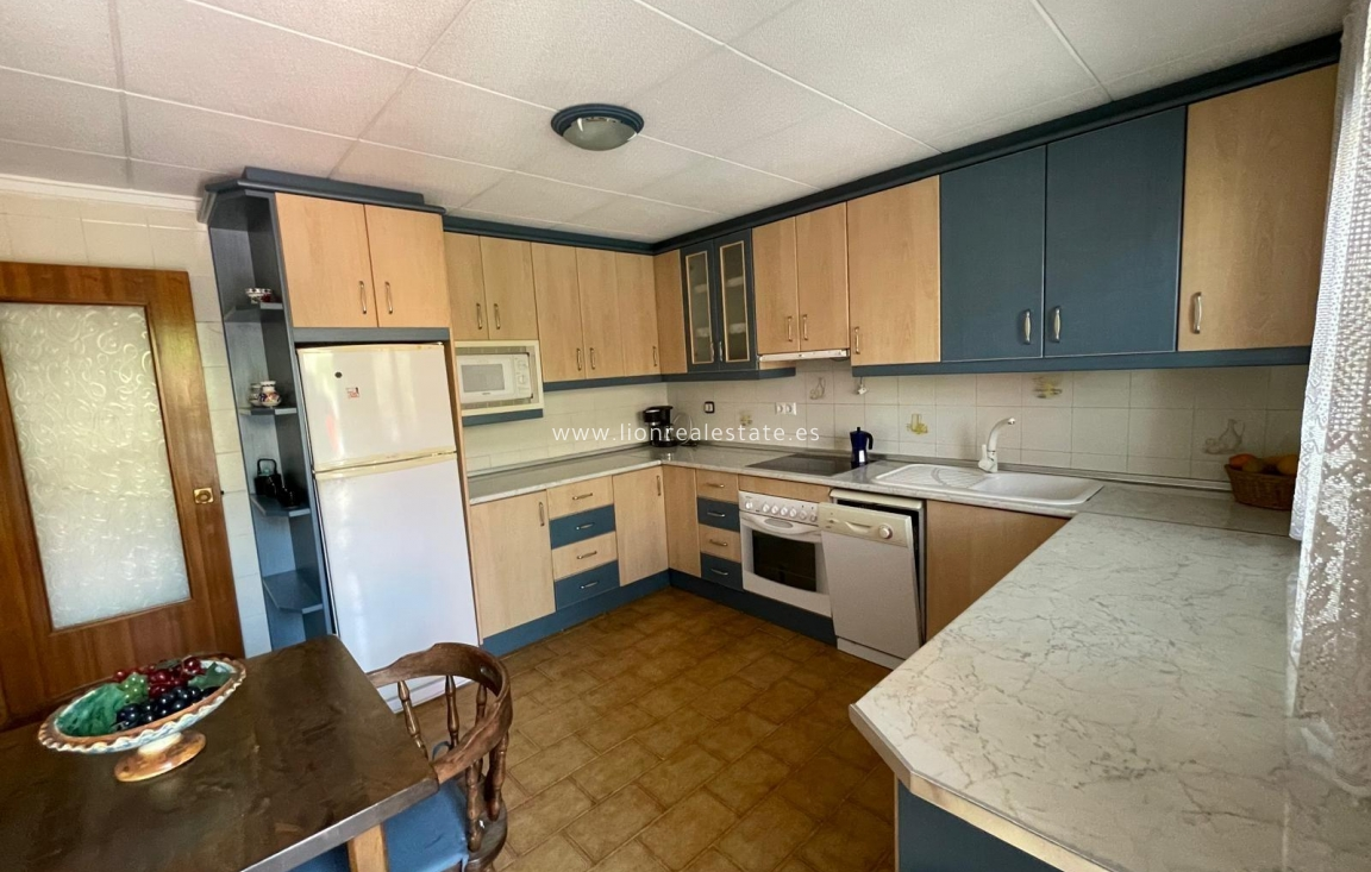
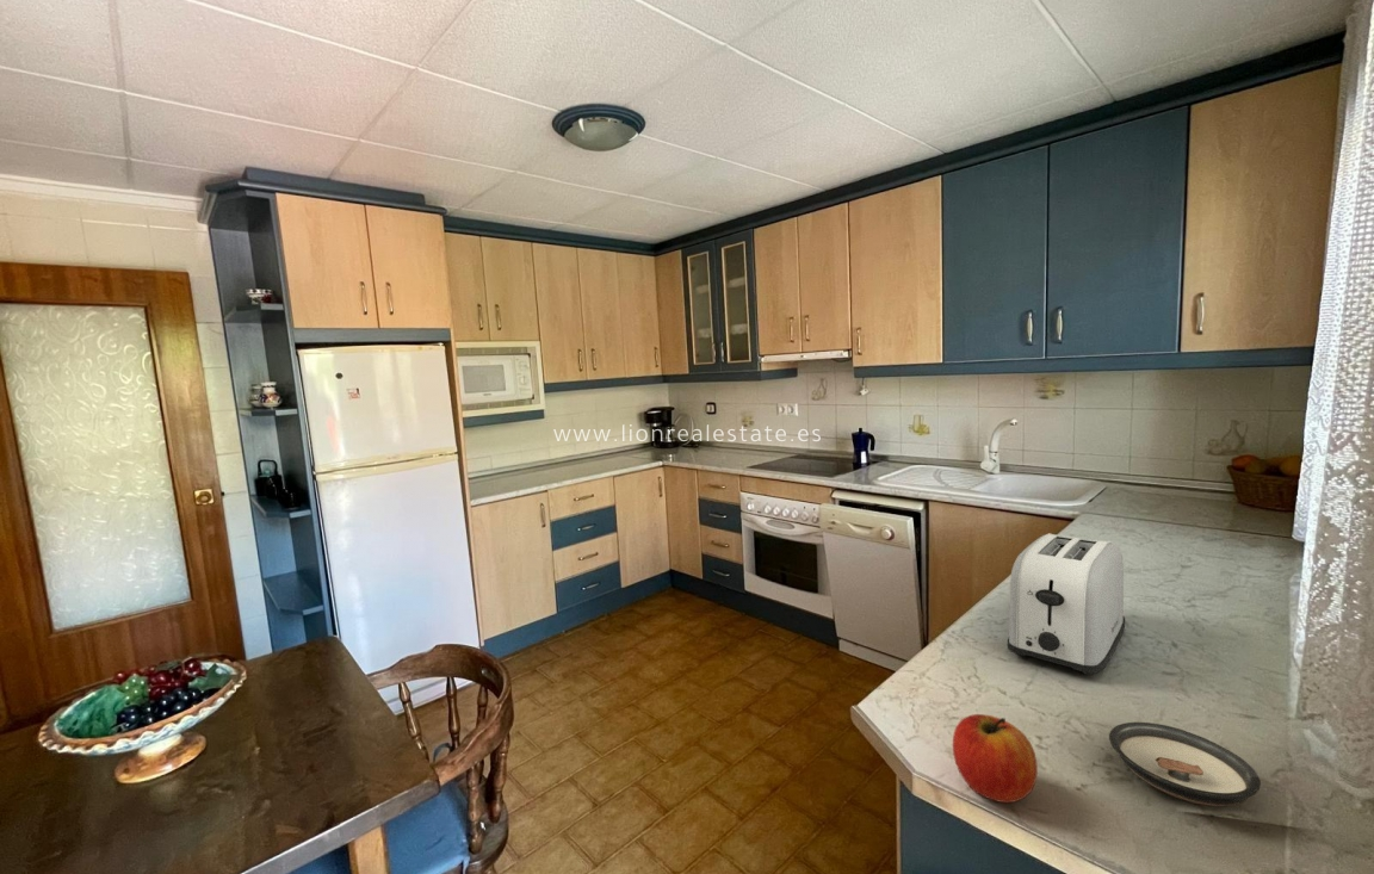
+ saucer (1178, 767)
+ toaster (1066, 594)
+ apple (992, 752)
